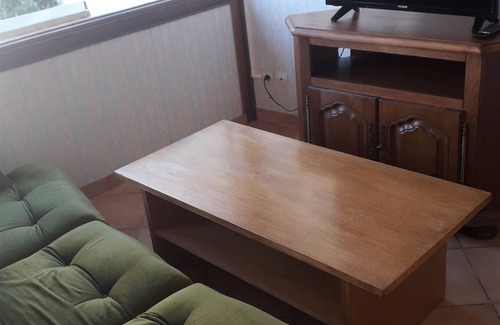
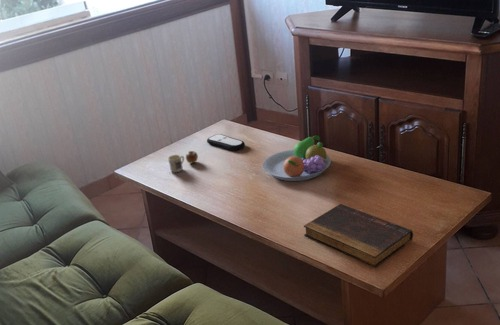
+ remote control (226, 142)
+ mug (183, 159)
+ book (357, 232)
+ fruit bowl (298, 155)
